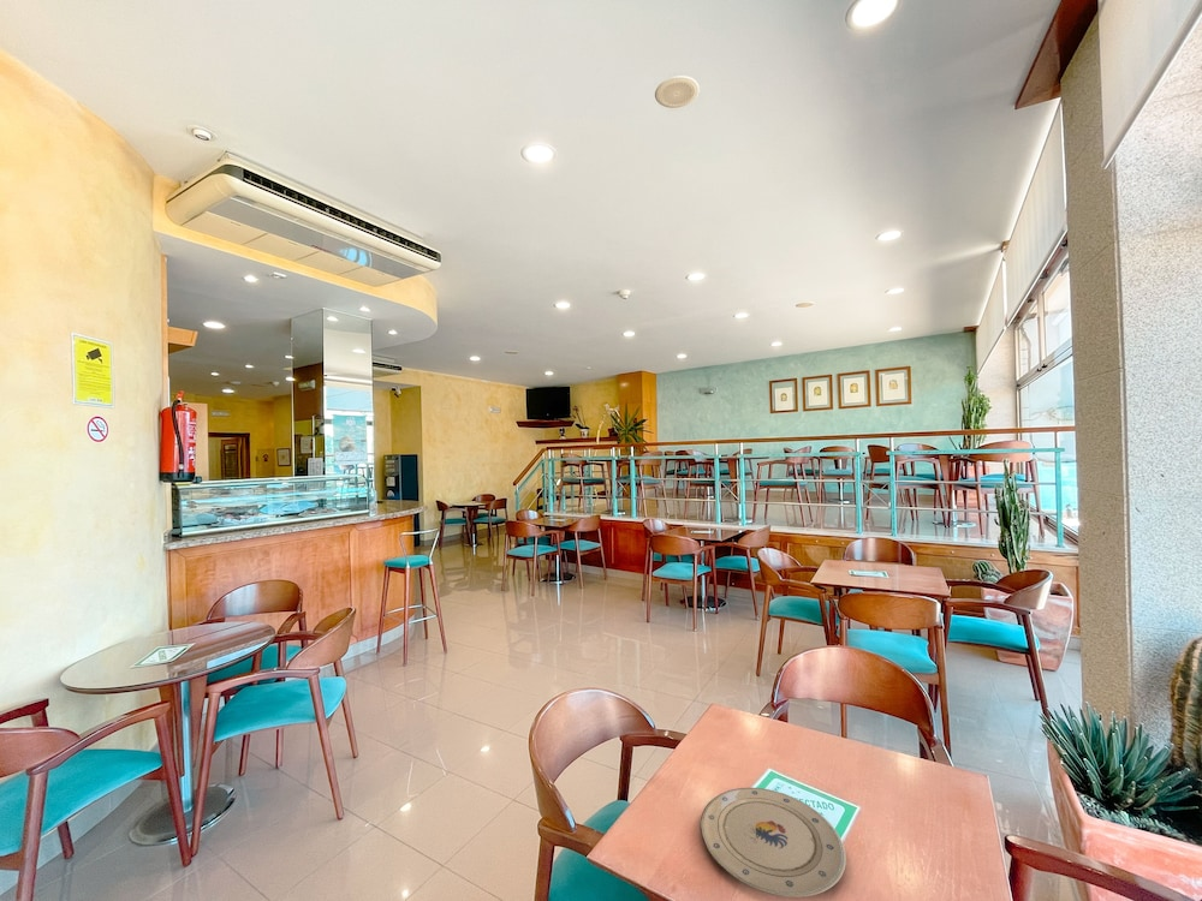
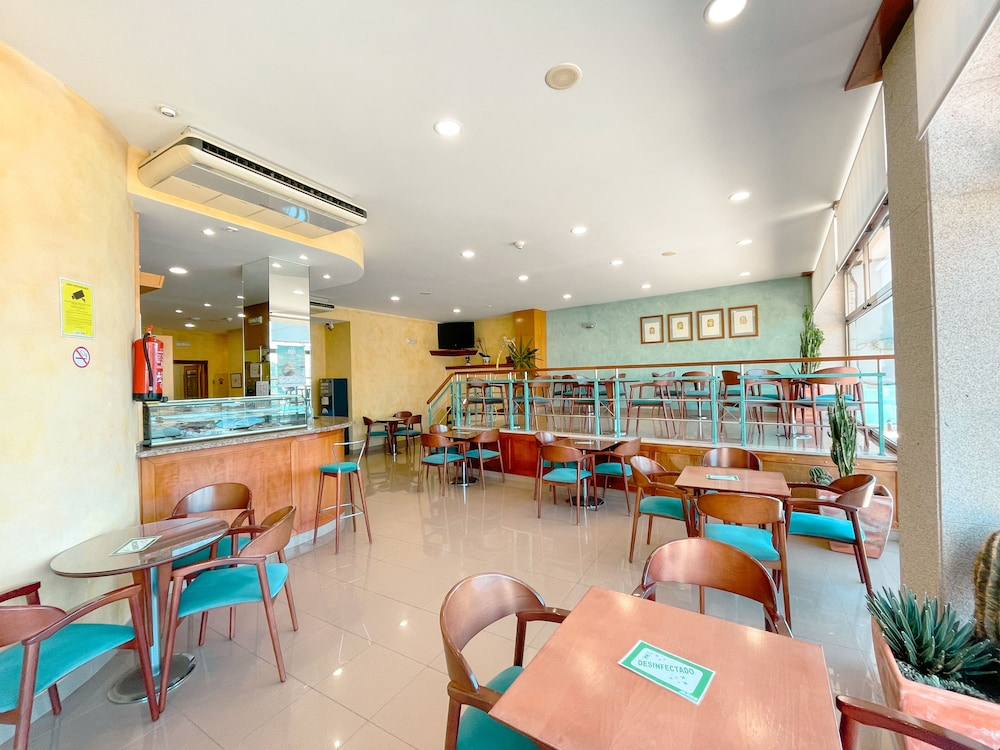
- plate (769, 837)
